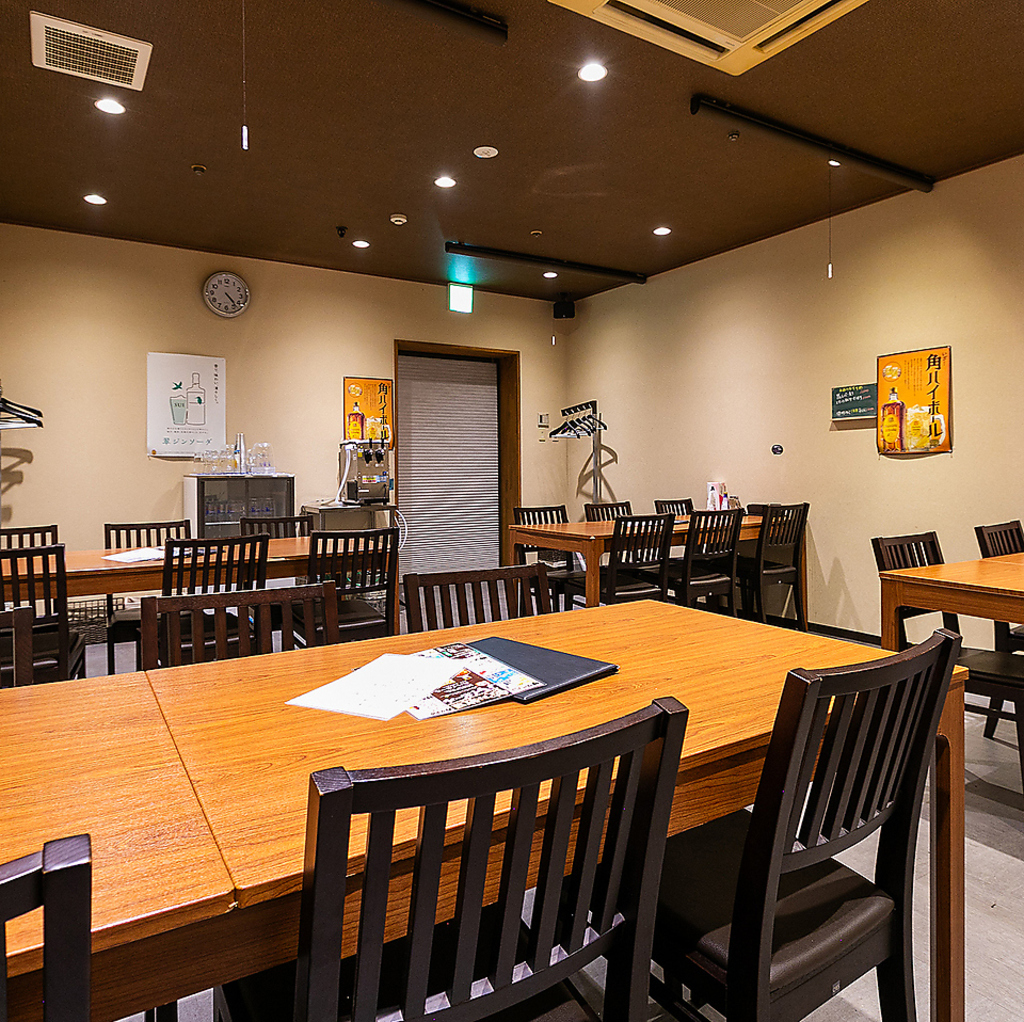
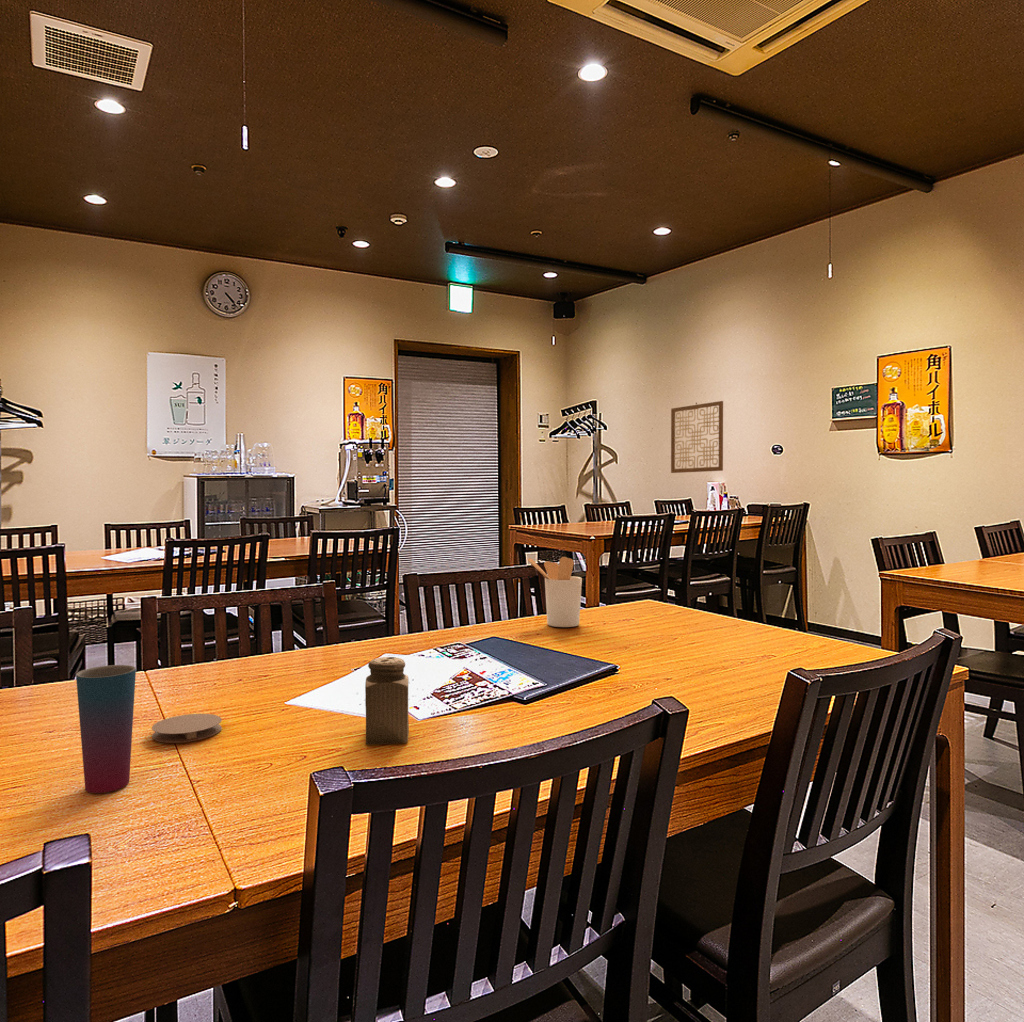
+ coaster (187, 727)
+ utensil holder (553, 590)
+ wall art (696, 436)
+ cup (106, 728)
+ salt shaker (387, 697)
